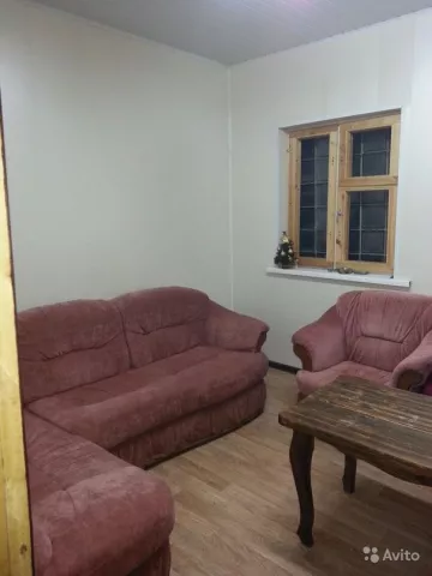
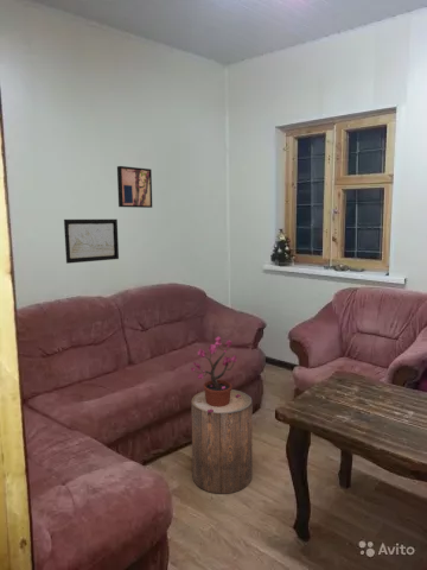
+ stool (222, 438)
+ wall art (135, 188)
+ wall art (93, 240)
+ potted plant (219, 374)
